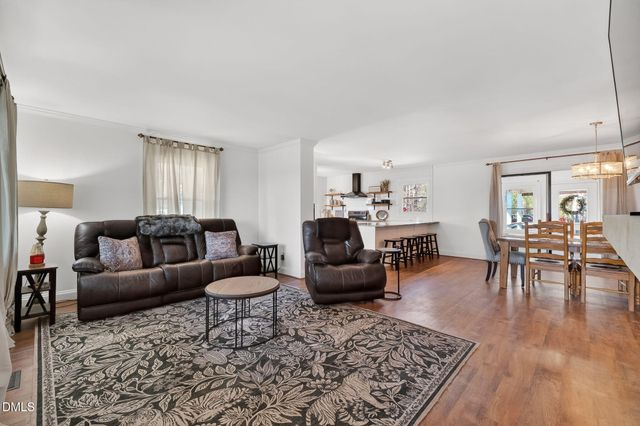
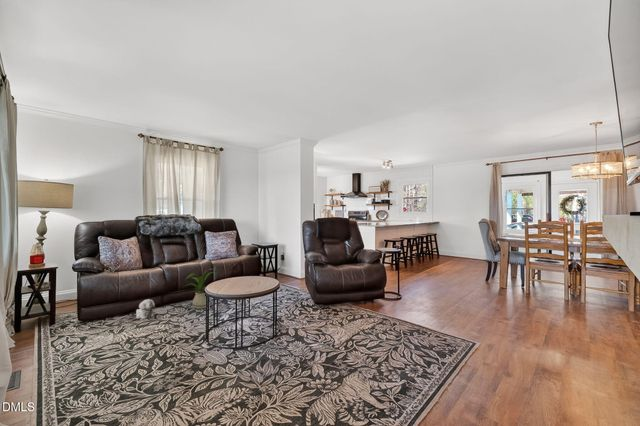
+ house plant (201, 286)
+ plush toy (145, 306)
